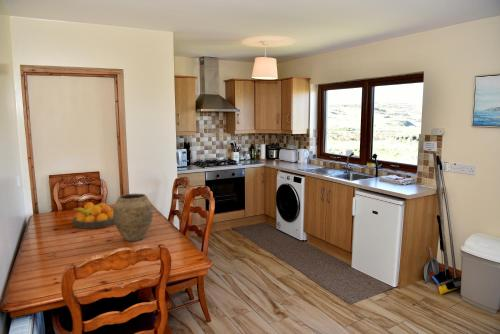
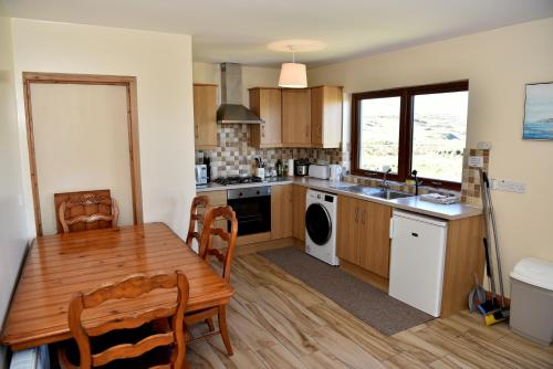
- fruit bowl (96, 212)
- vase (133, 217)
